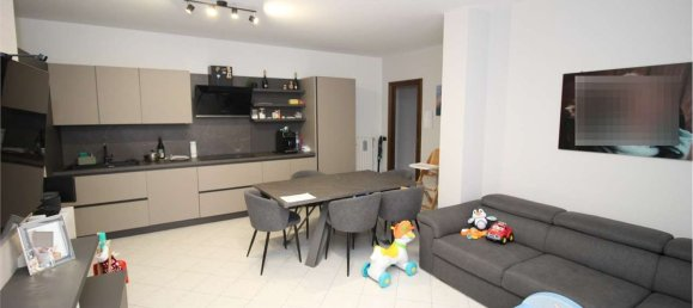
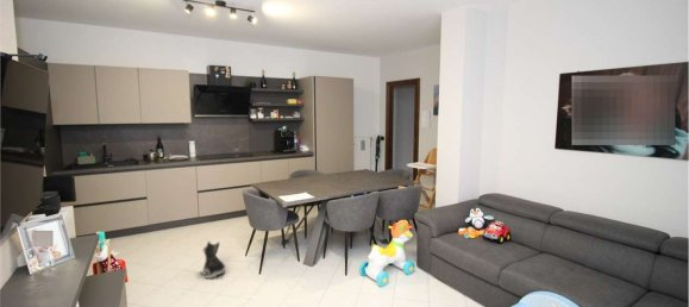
+ plush toy (213, 257)
